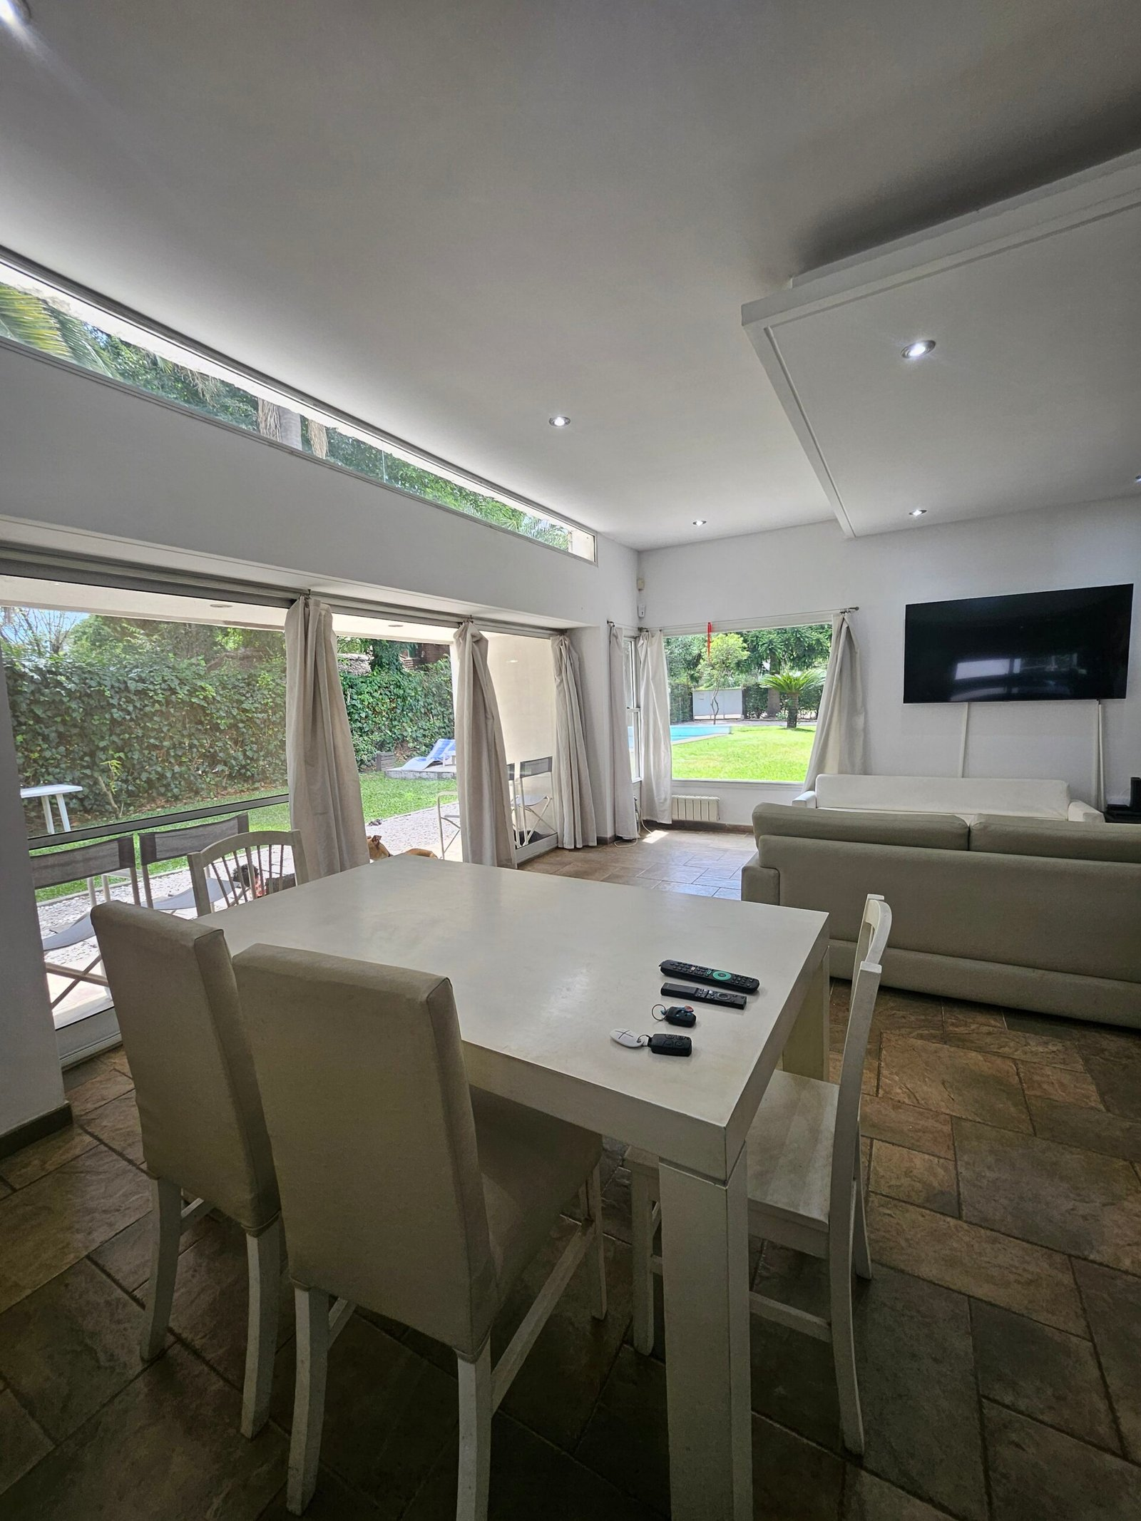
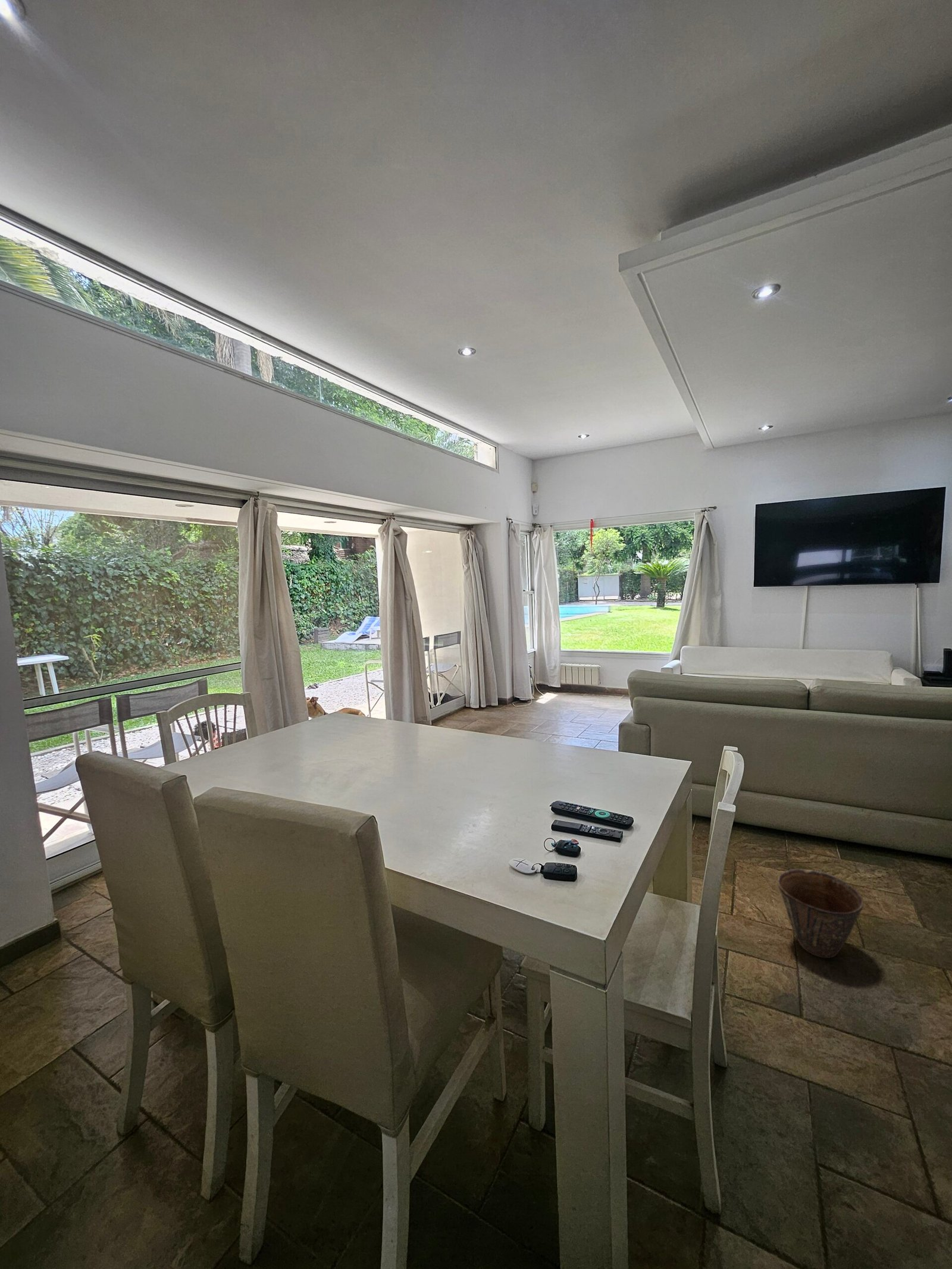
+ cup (818, 918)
